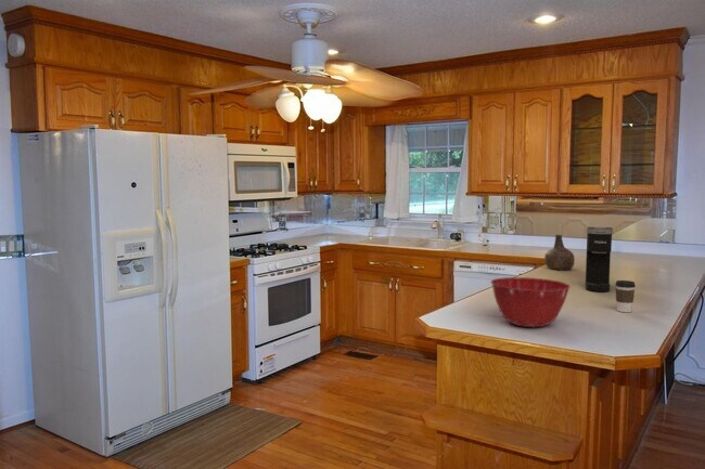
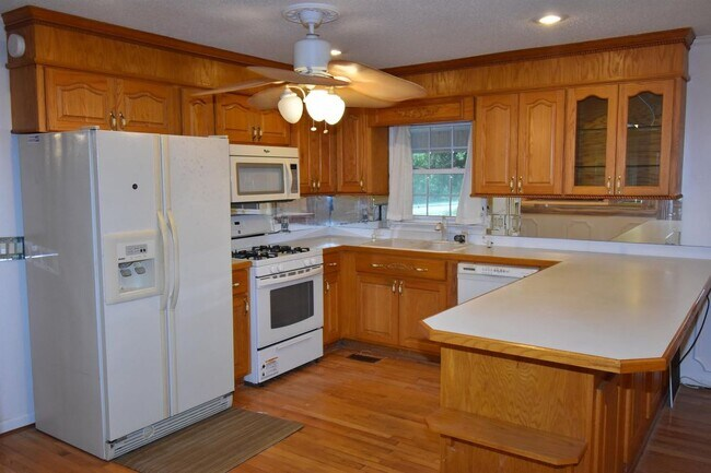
- coffee cup (625, 296)
- mixing bowl (528, 302)
- bottle (559, 251)
- coffee maker (598, 257)
